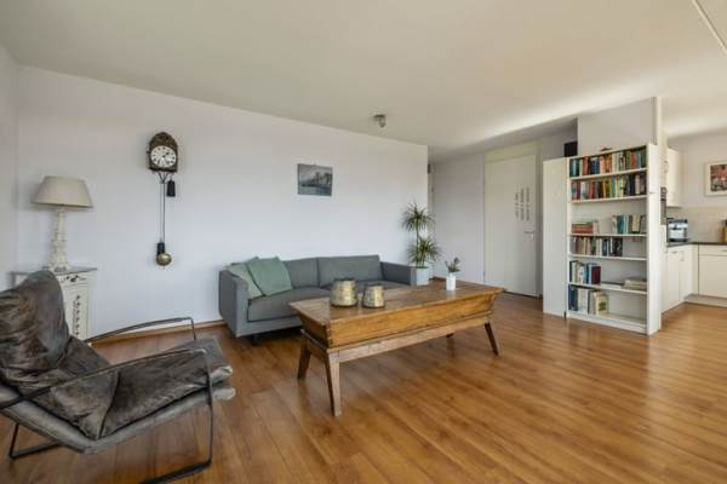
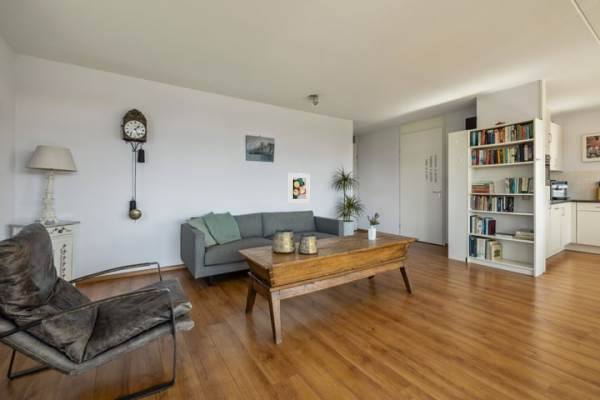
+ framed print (299, 188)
